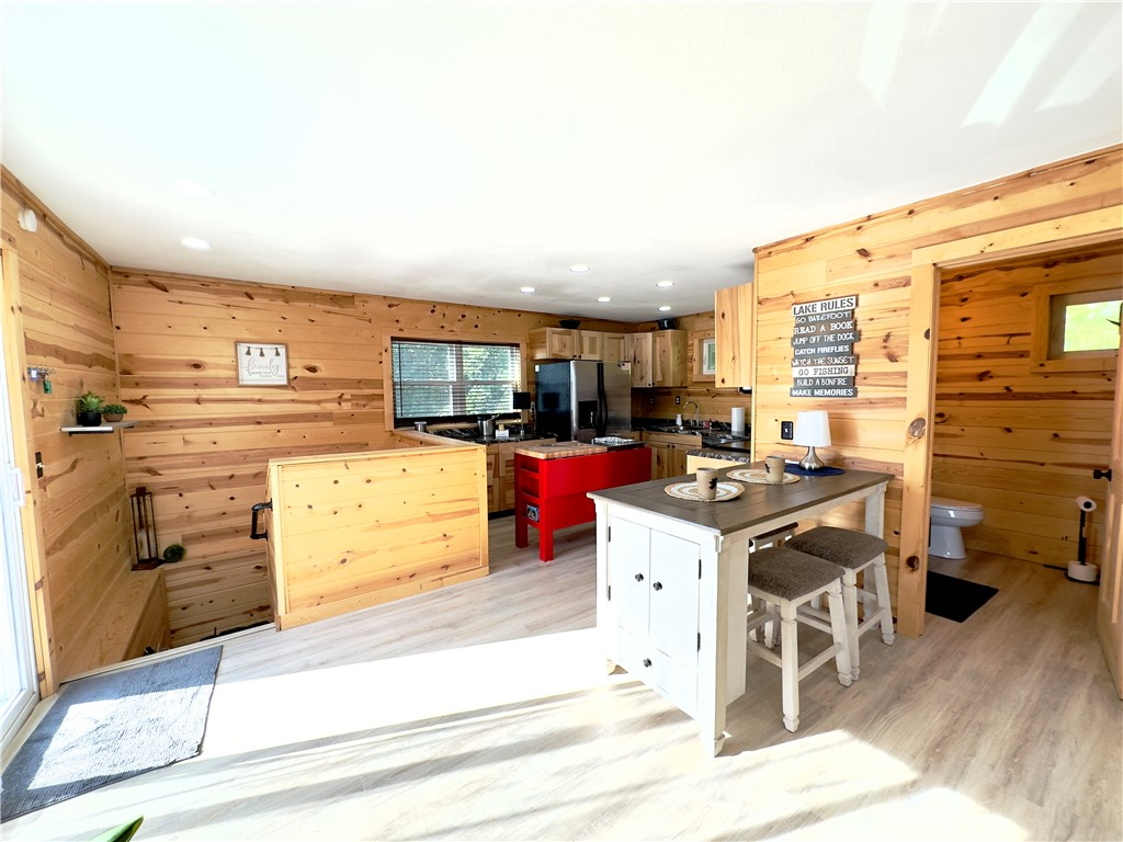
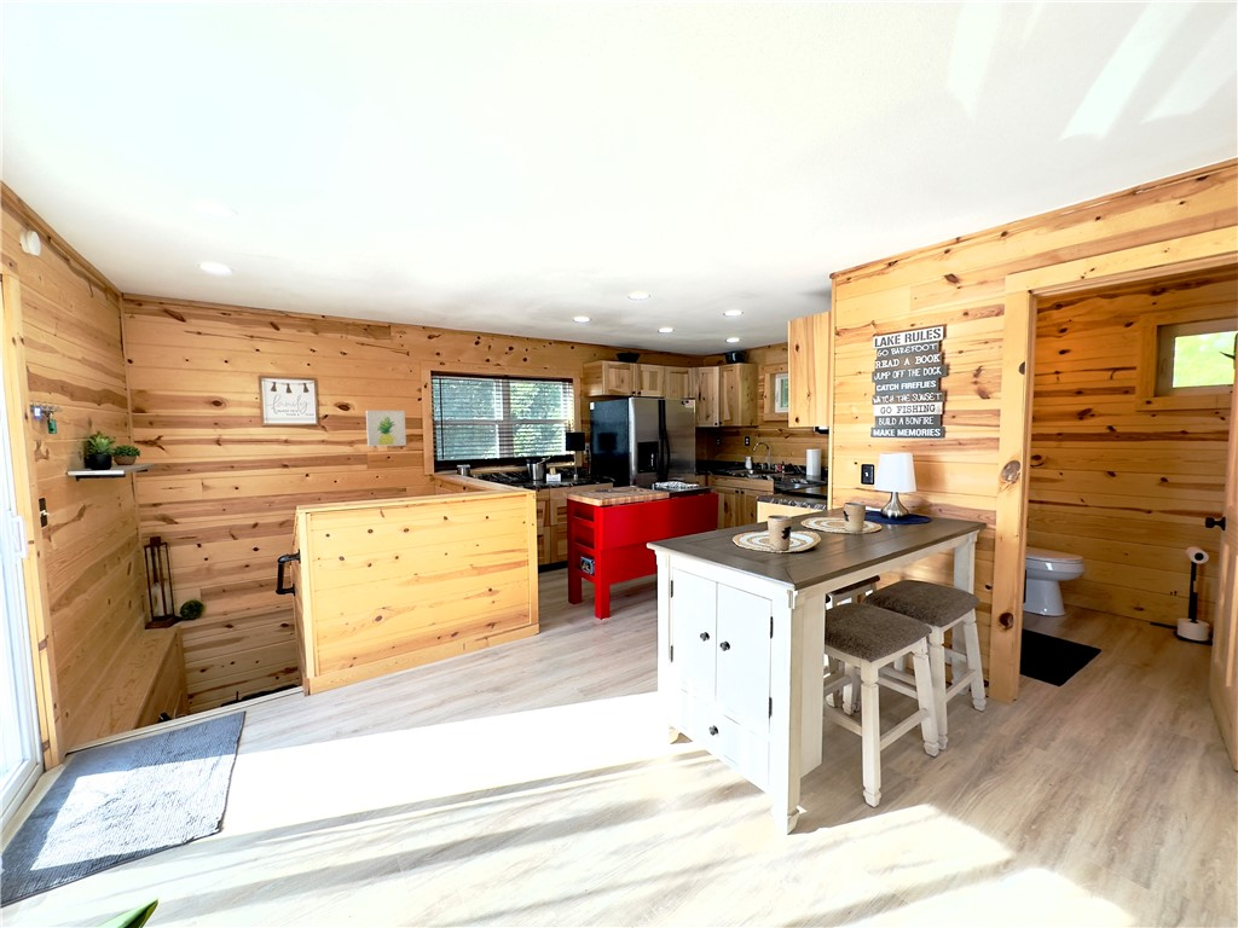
+ wall art (386, 428)
